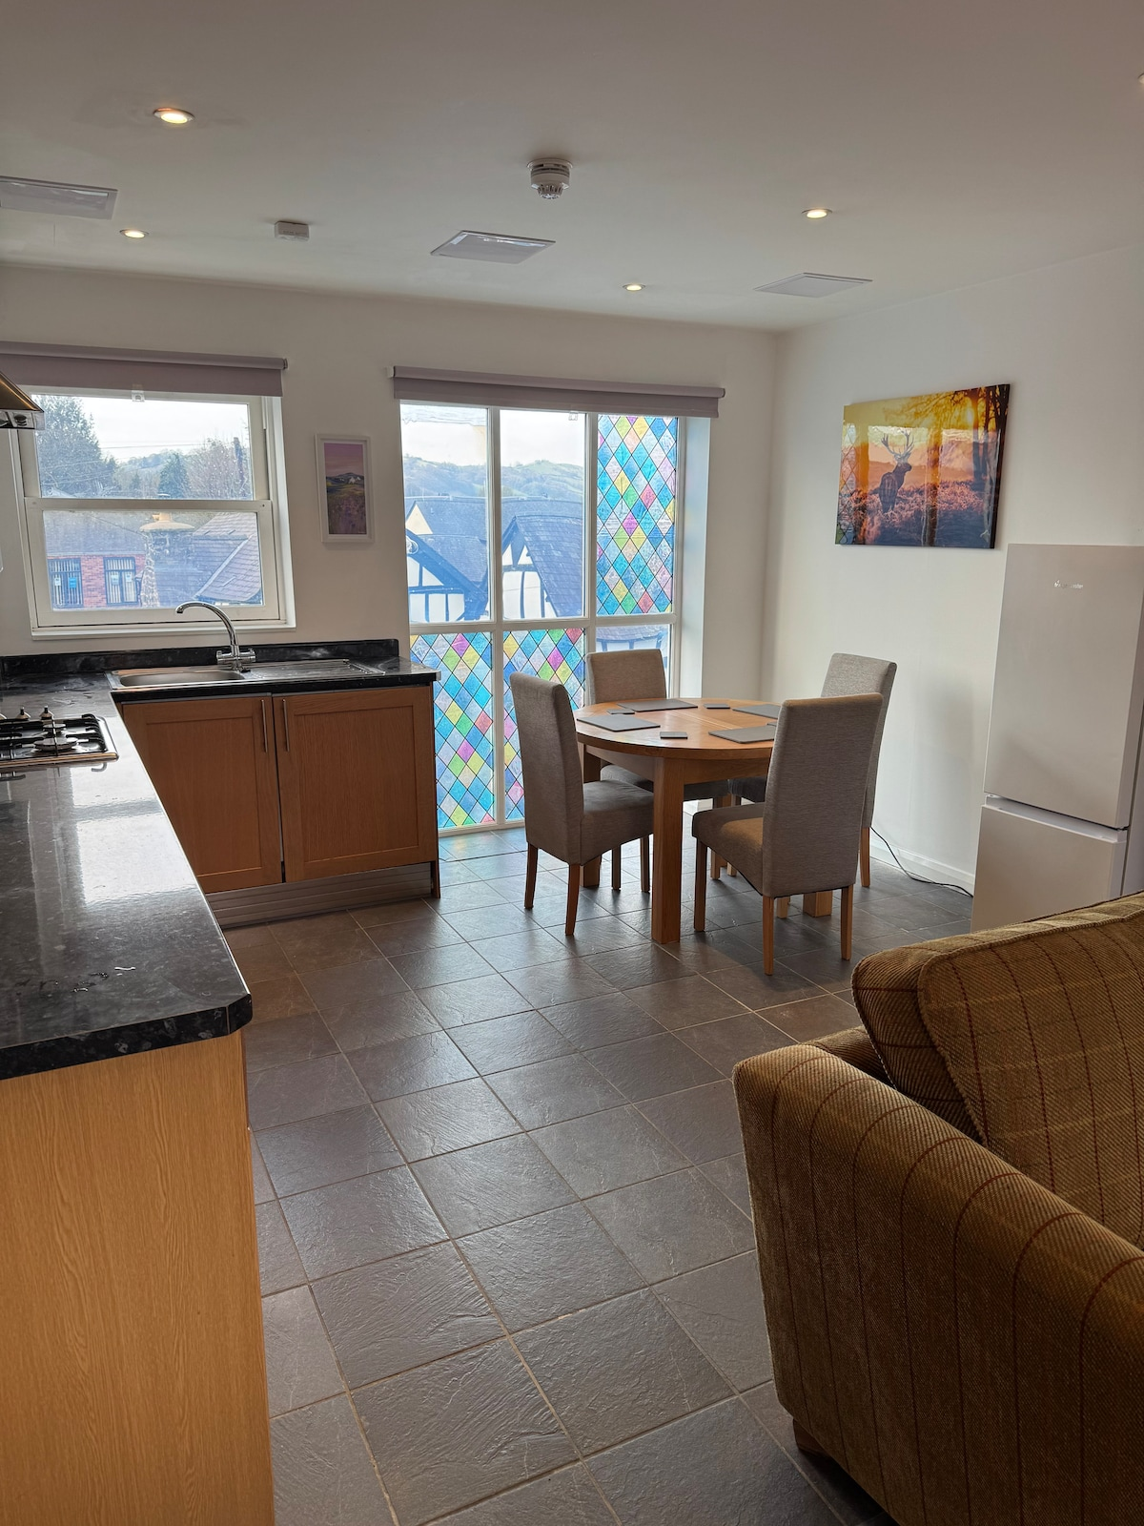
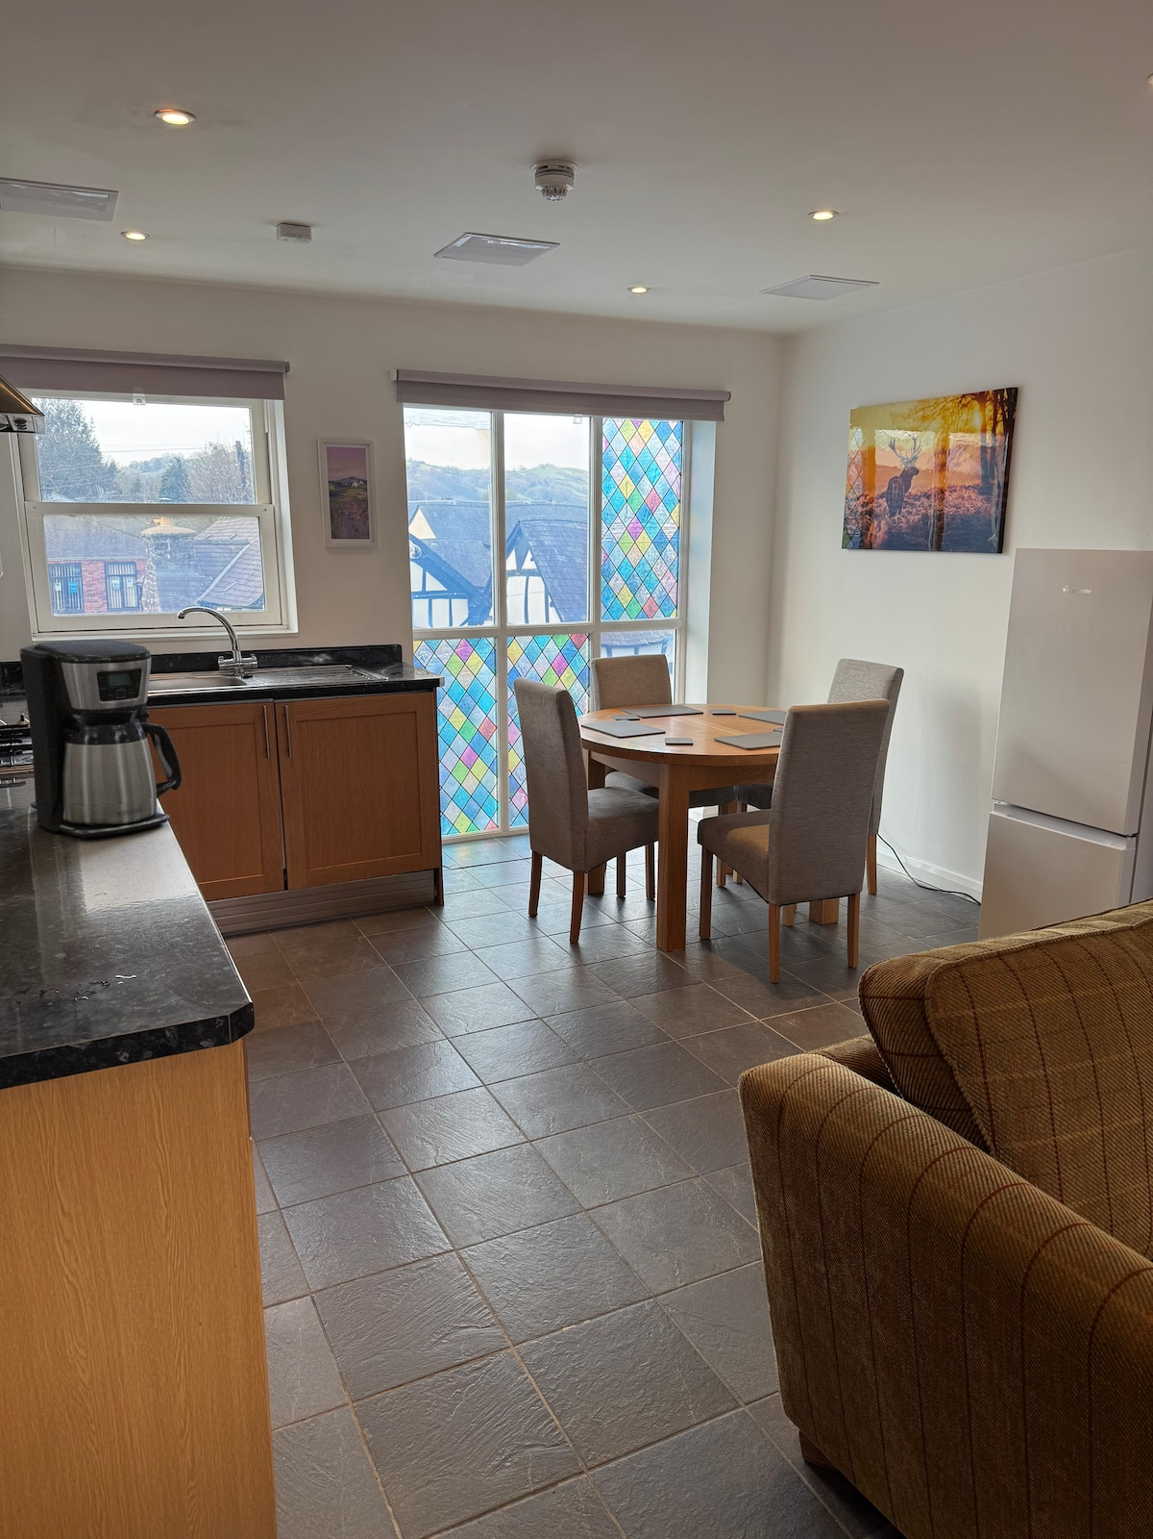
+ coffee maker (101, 730)
